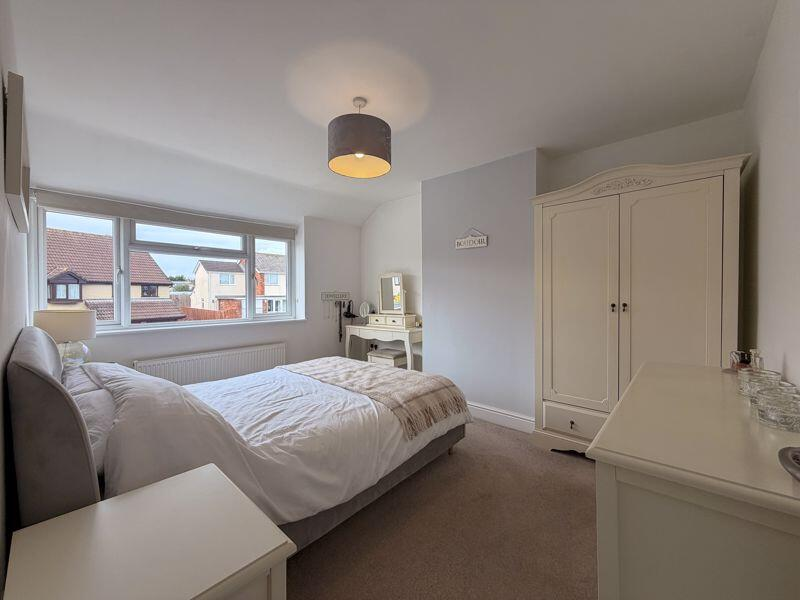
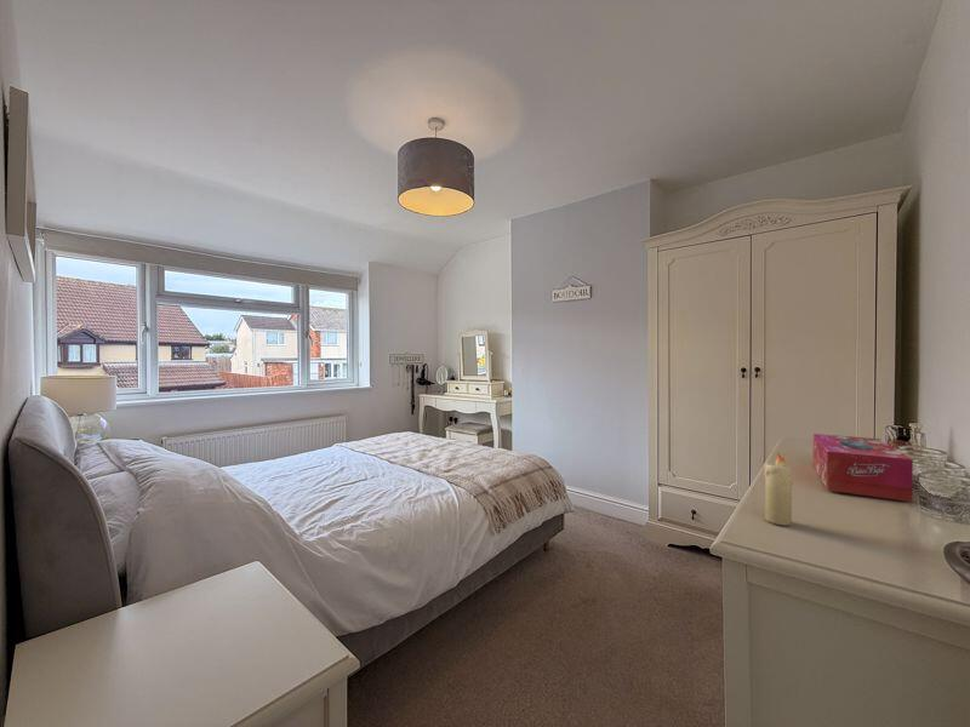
+ candle (777, 486)
+ tissue box (855, 462)
